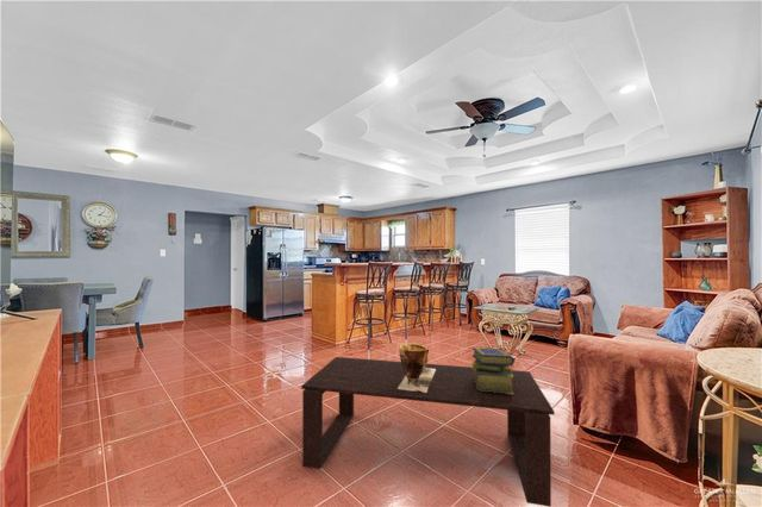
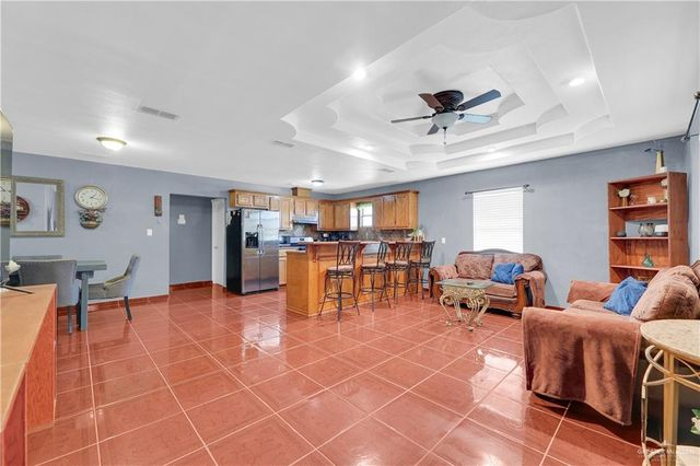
- coffee table (426, 401)
- stack of books (491, 367)
- clay pot (417, 359)
